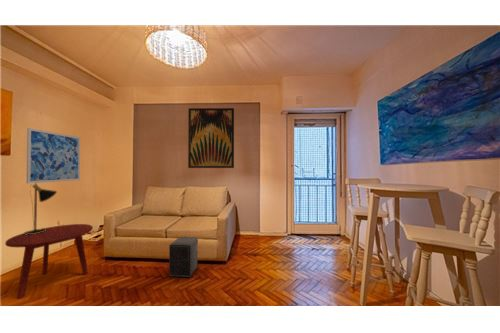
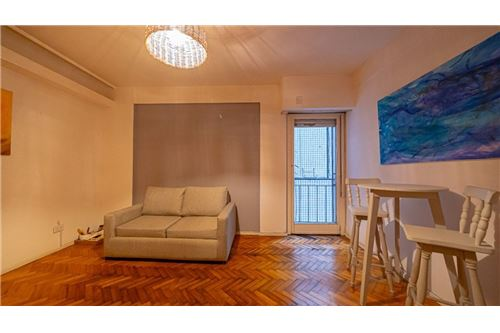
- table lamp (36, 206)
- speaker (184, 255)
- wall art (211, 138)
- side table (48, 253)
- wall art (56, 157)
